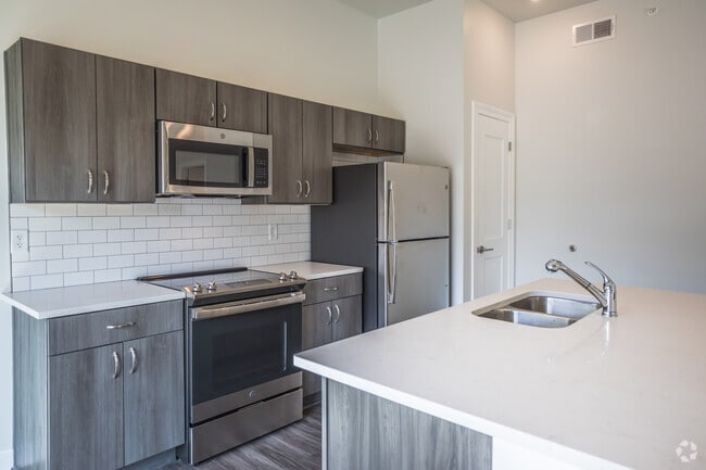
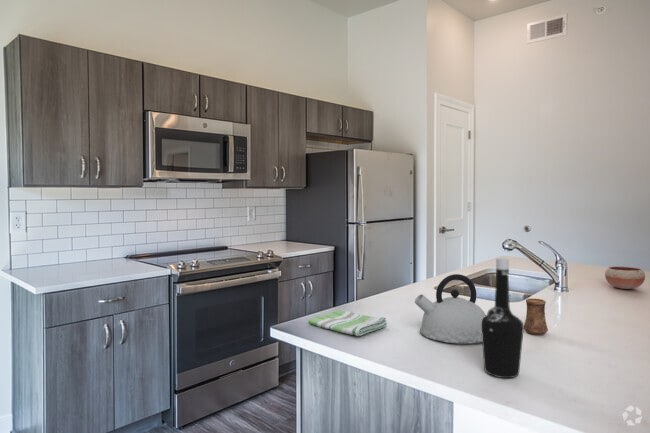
+ dish towel (347, 320)
+ bottle (502, 315)
+ bowl (624, 278)
+ kettle (451, 304)
+ cup (535, 316)
